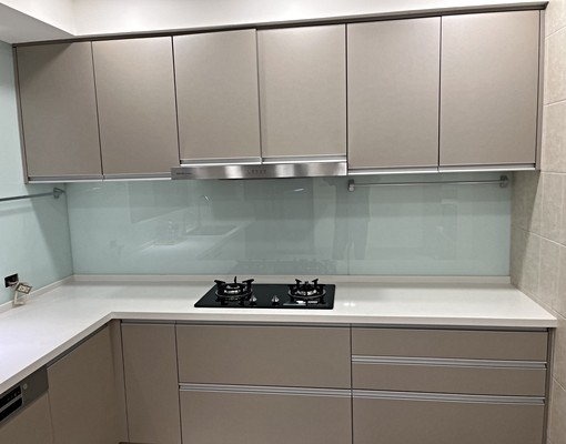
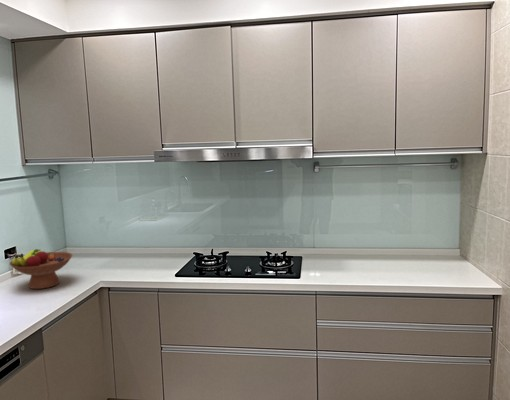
+ fruit bowl (42, 266)
